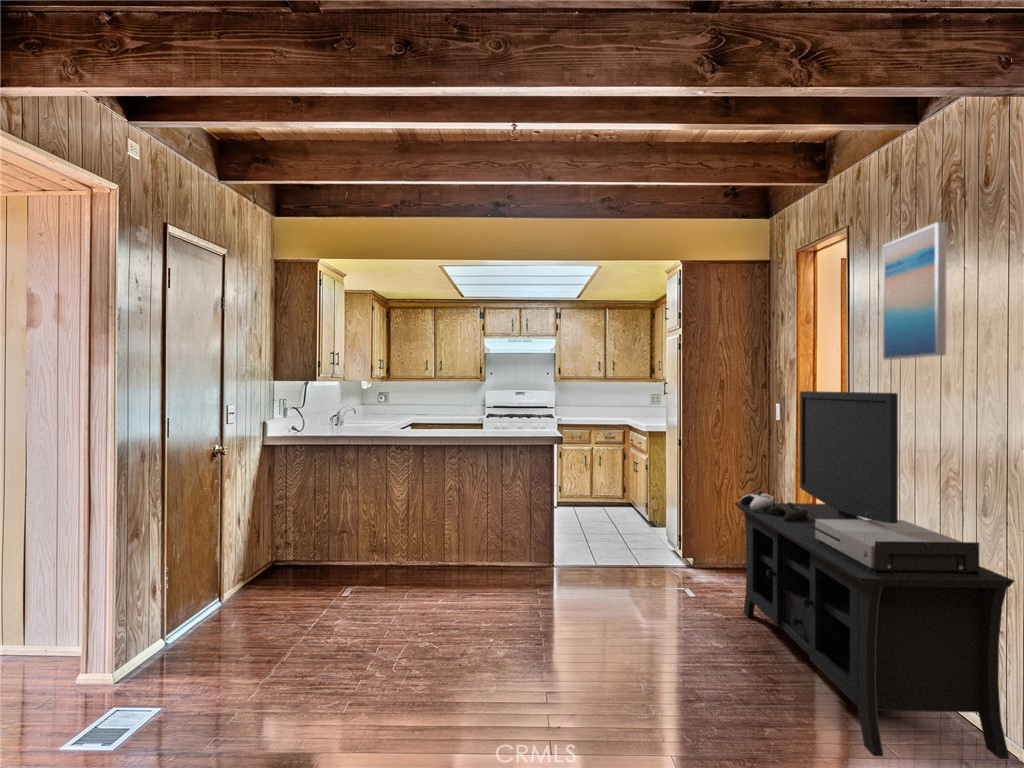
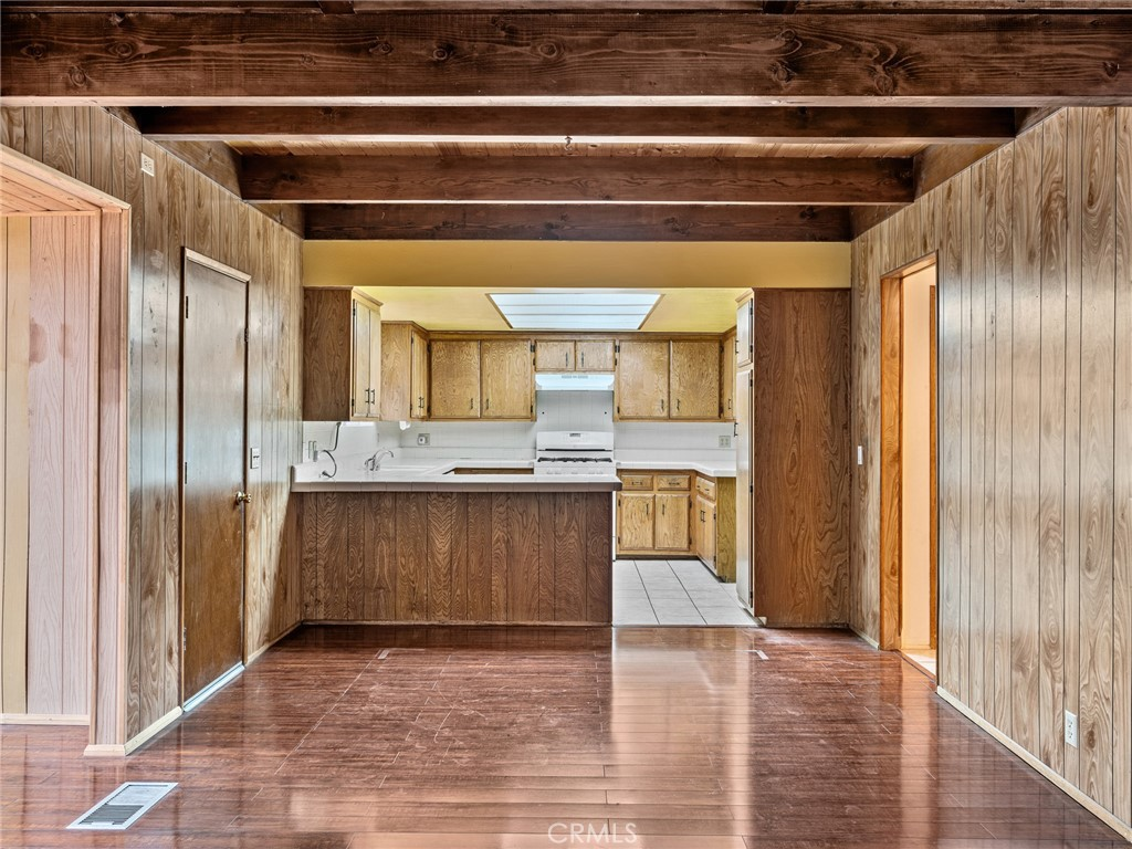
- wall art (912, 296)
- media console (838, 530)
